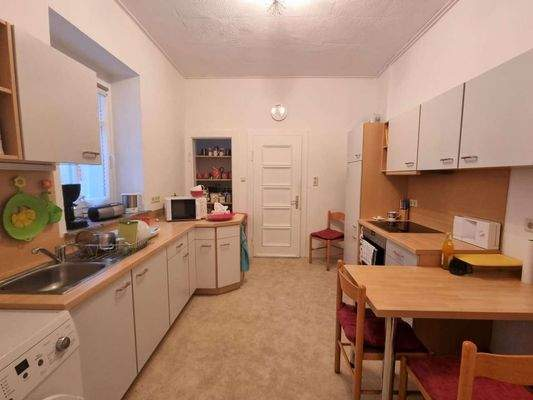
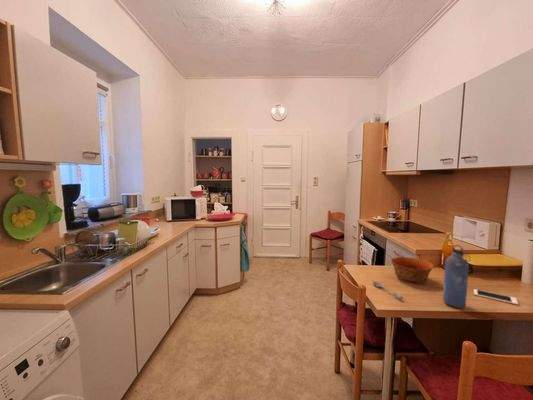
+ bowl (411, 270)
+ cell phone (494, 296)
+ water bottle (456, 275)
+ soupspoon (387, 289)
